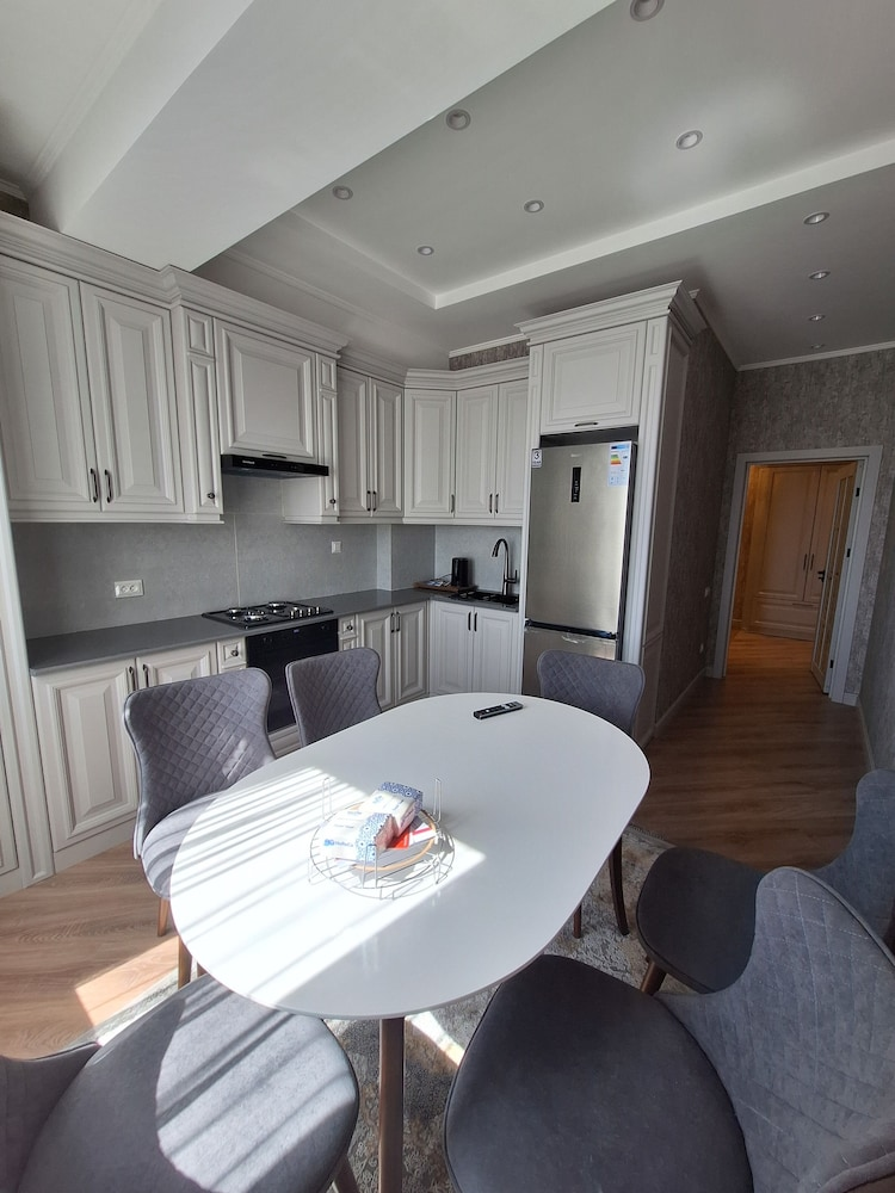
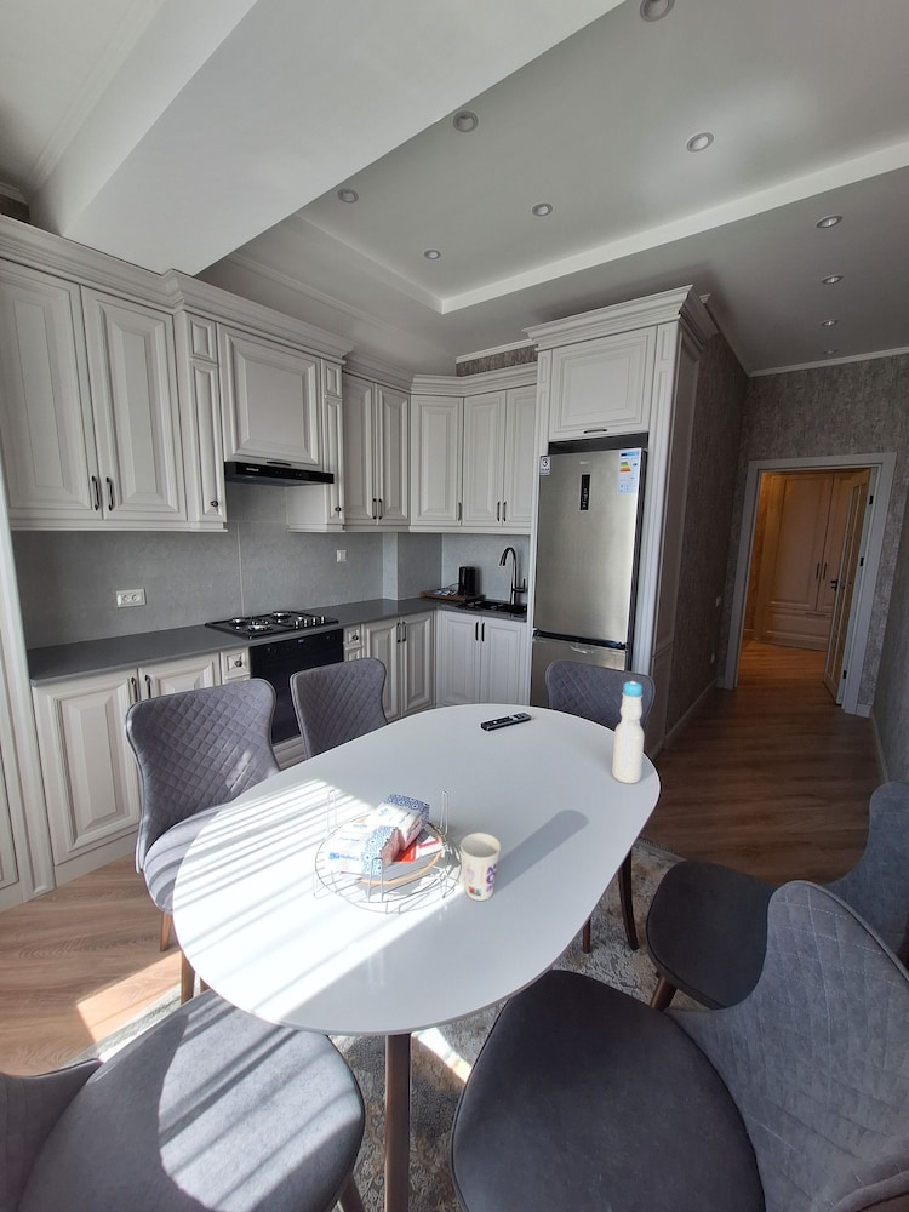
+ bottle (629, 730)
+ cup (480, 868)
